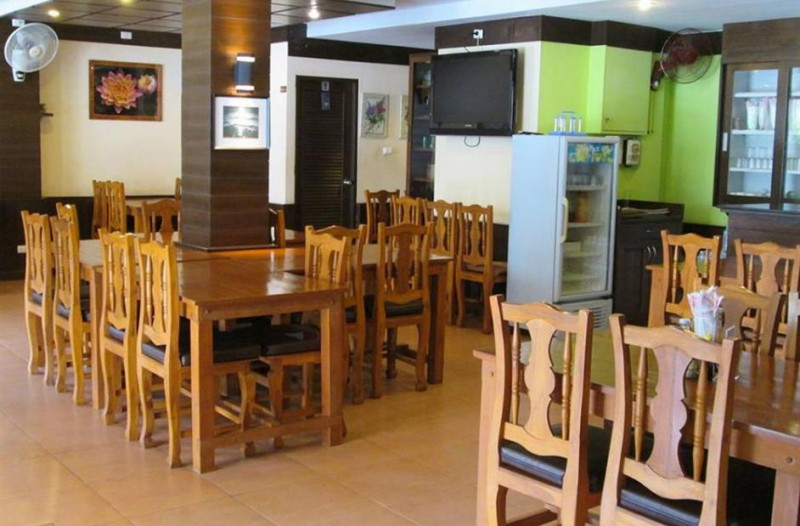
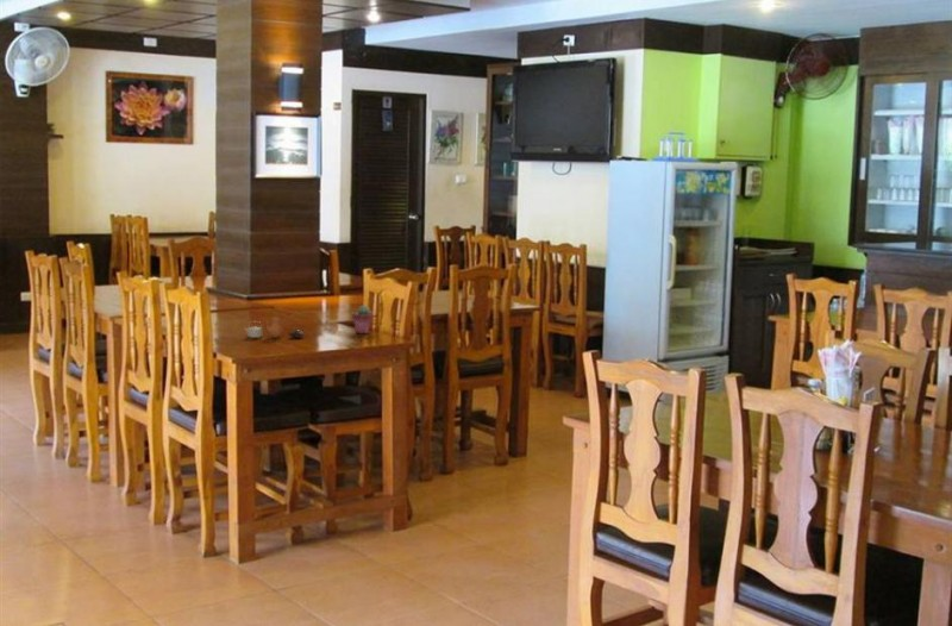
+ teapot (274, 325)
+ potted succulent (362, 318)
